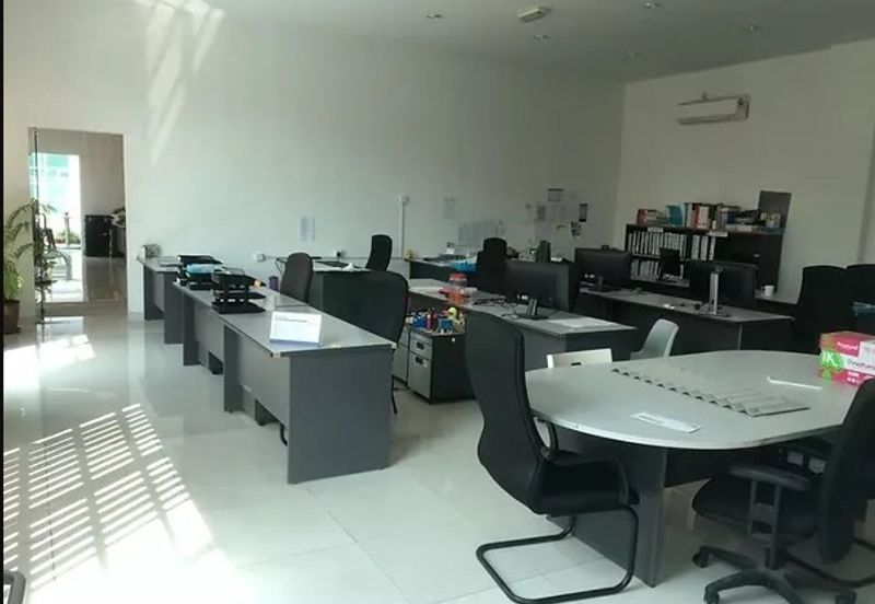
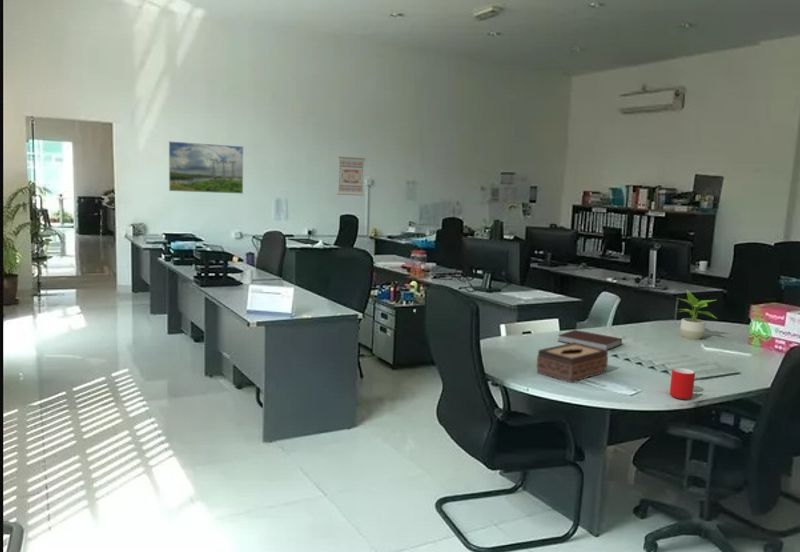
+ mug (684, 383)
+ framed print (206, 168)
+ wall art (351, 176)
+ notebook (589, 339)
+ tissue box (572, 362)
+ potted plant (694, 315)
